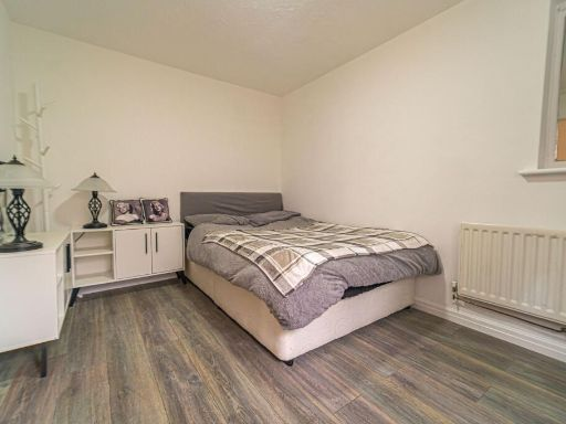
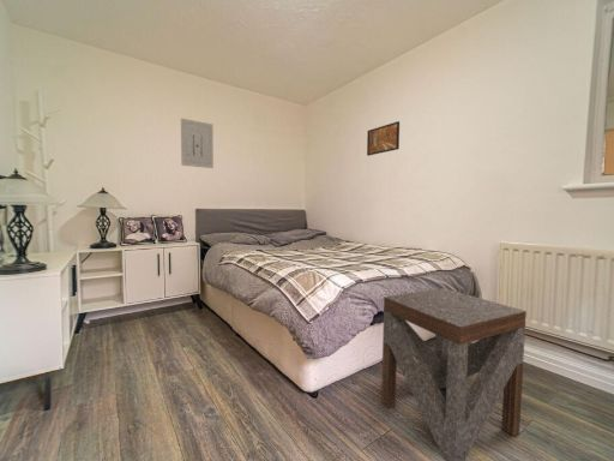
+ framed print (381, 139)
+ side table (447, 360)
+ wall art (197, 144)
